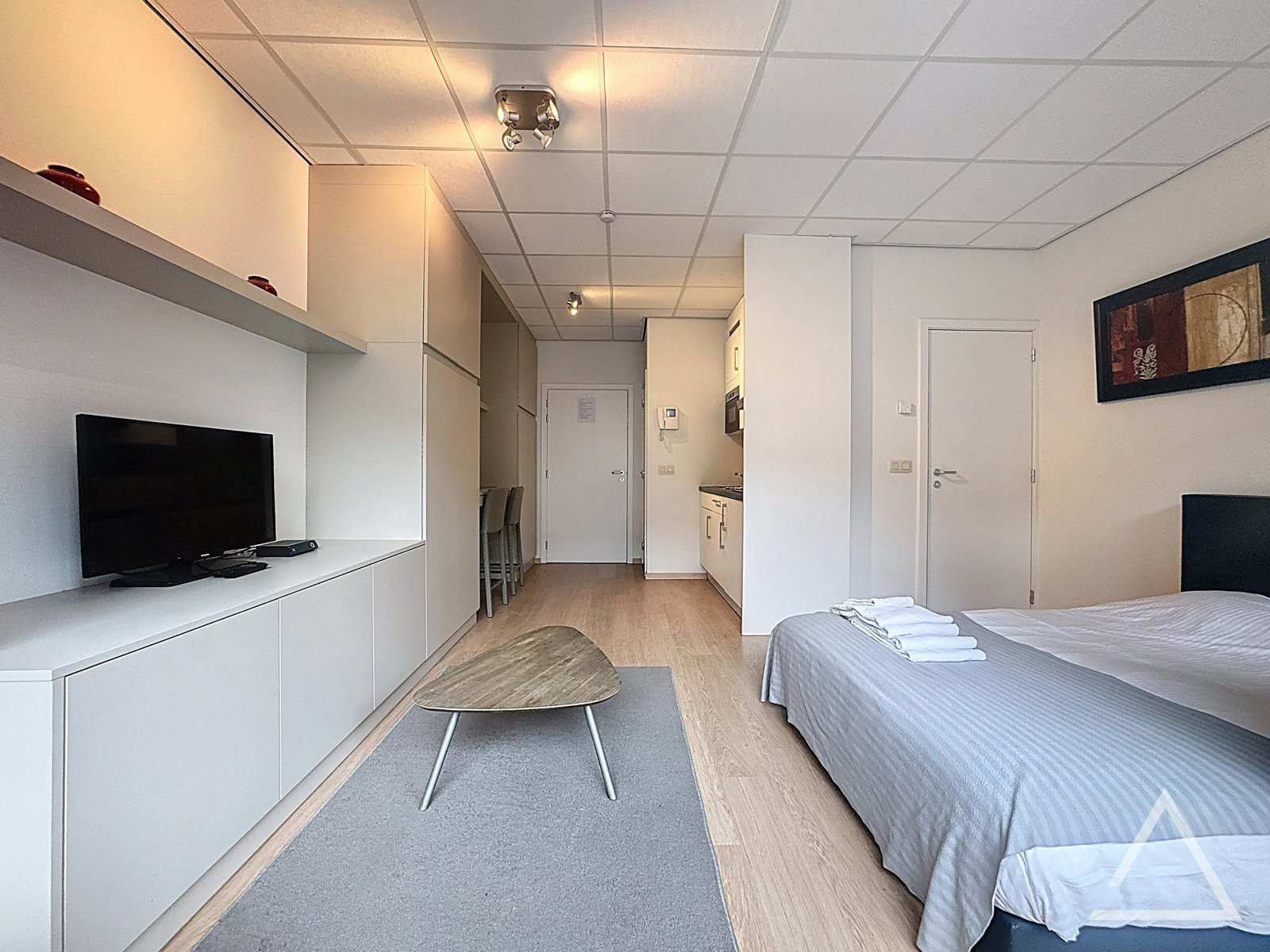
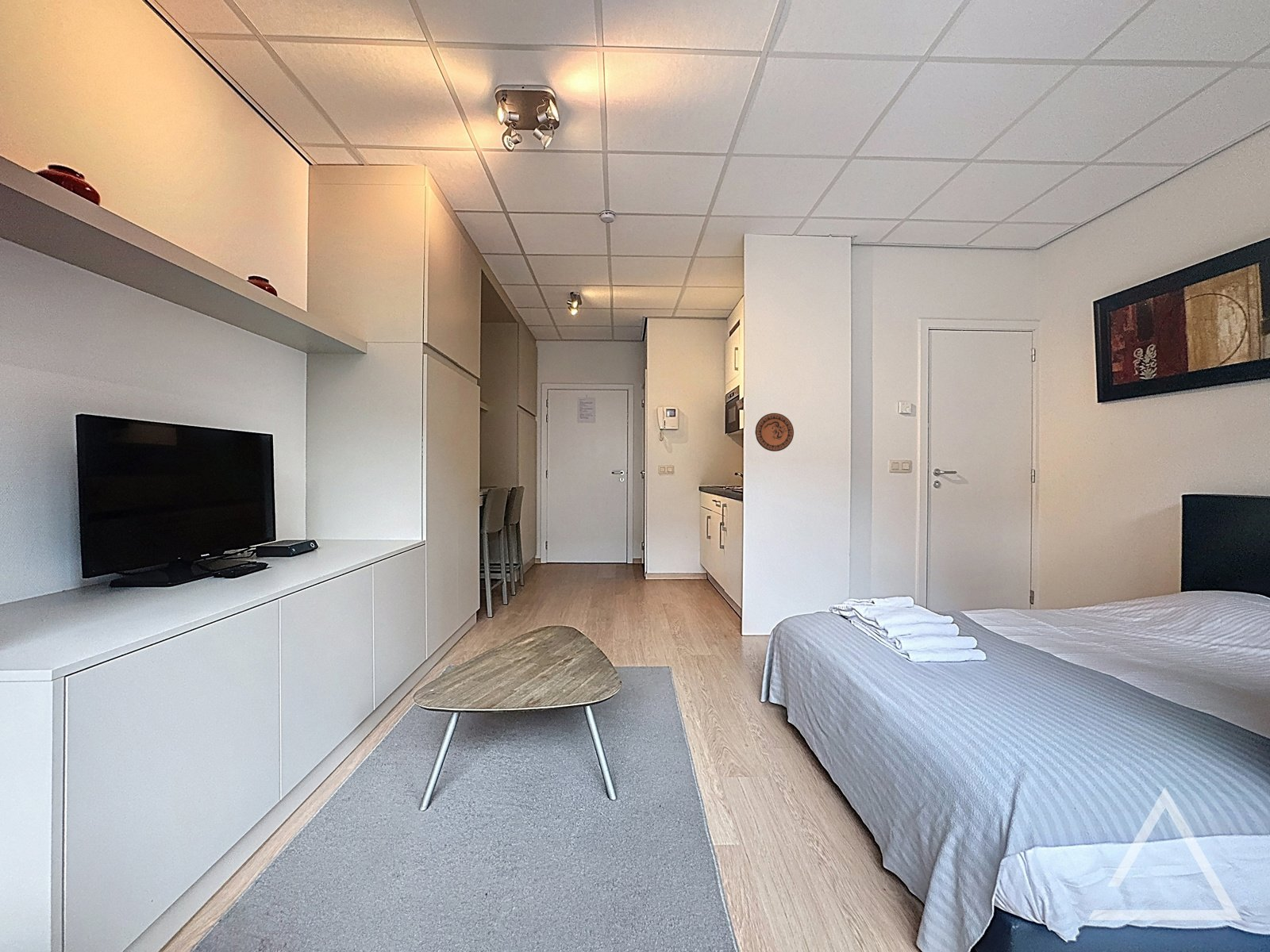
+ decorative plate (774, 432)
